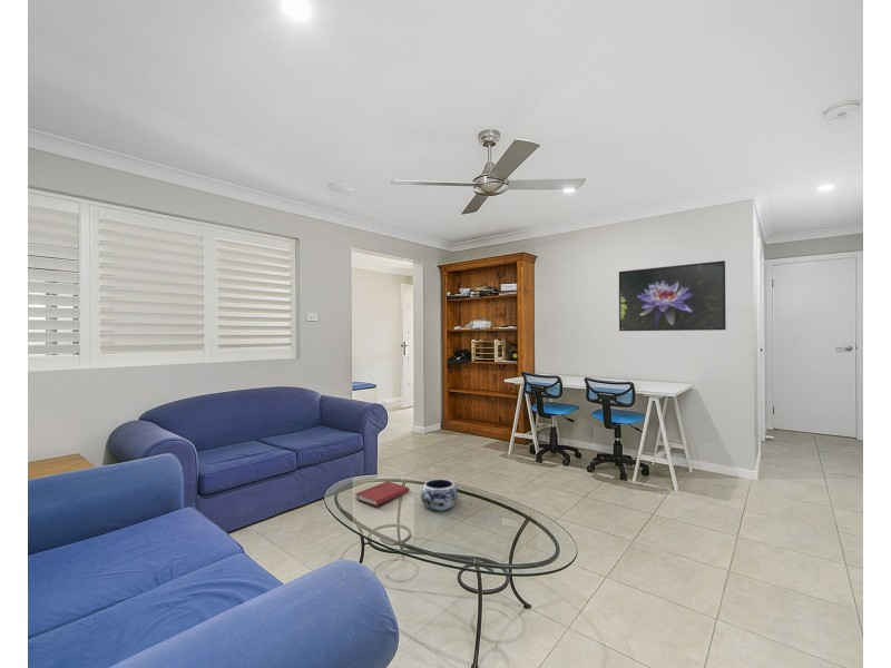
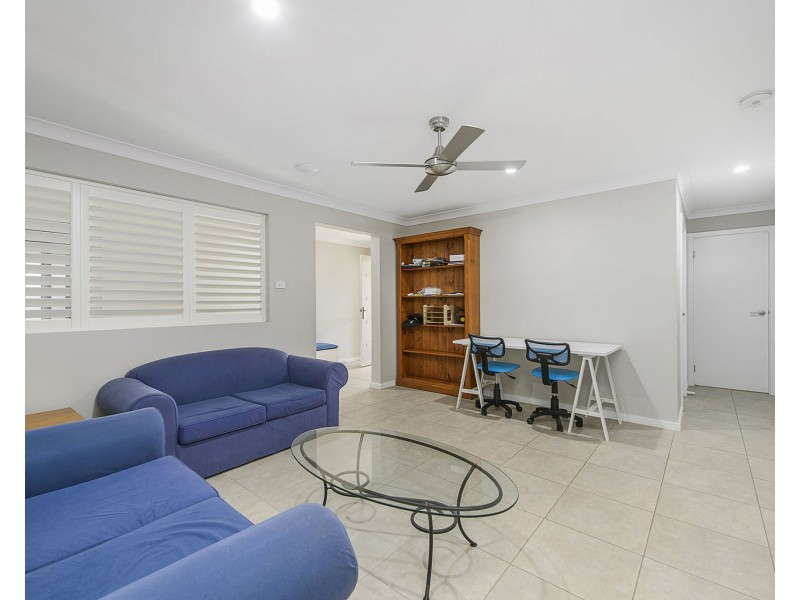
- book (382, 492)
- decorative bowl (439, 494)
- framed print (668, 298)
